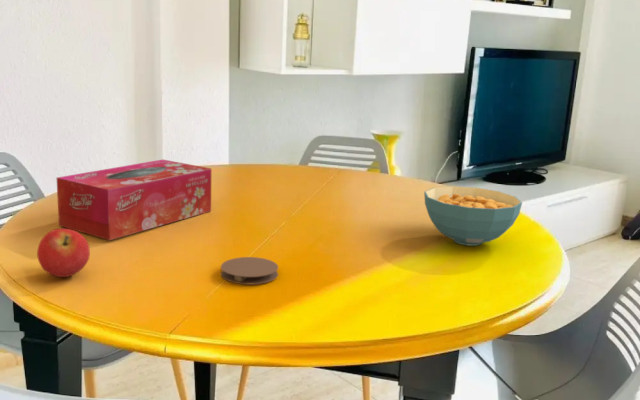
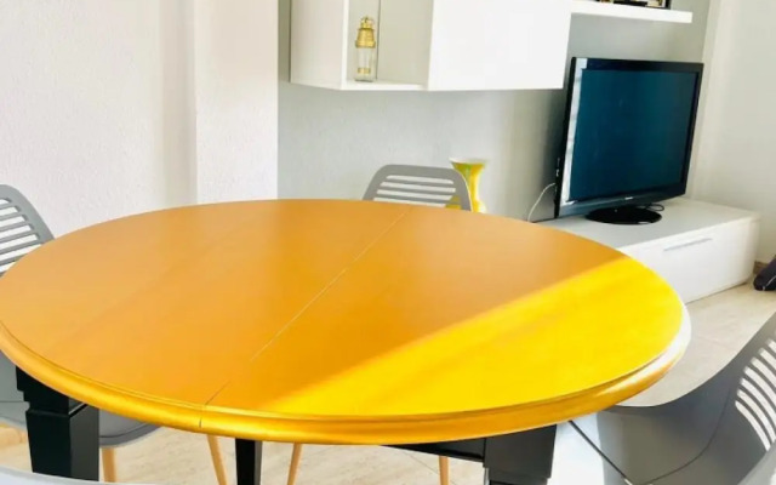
- coaster (249, 270)
- cereal bowl (469, 219)
- fruit (64, 252)
- tissue box (139, 195)
